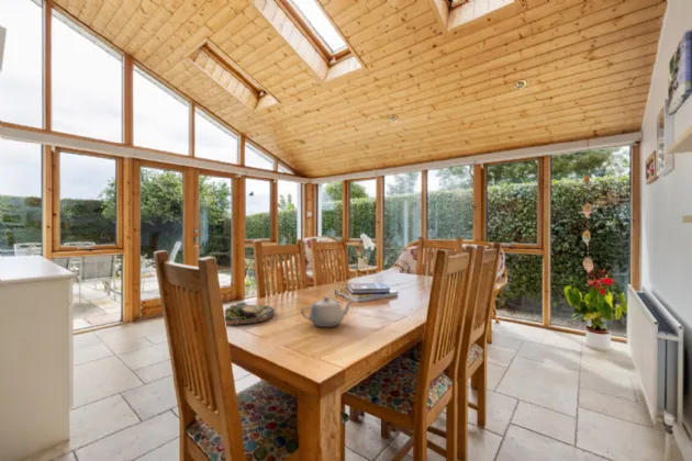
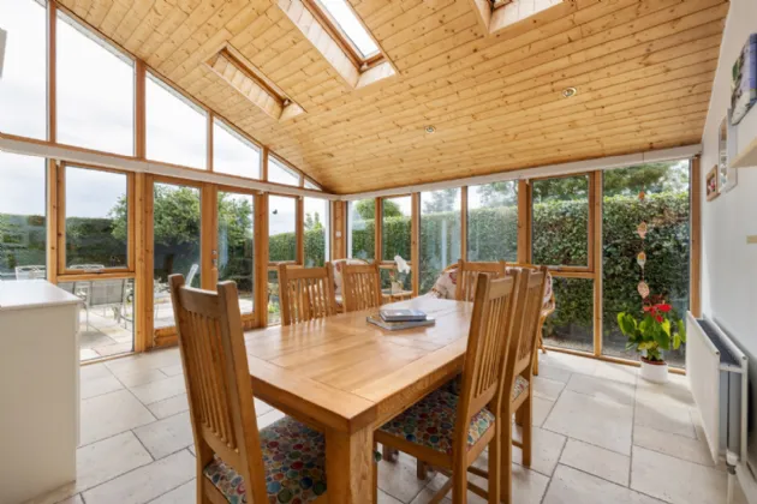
- teapot (327, 310)
- dinner plate (243, 308)
